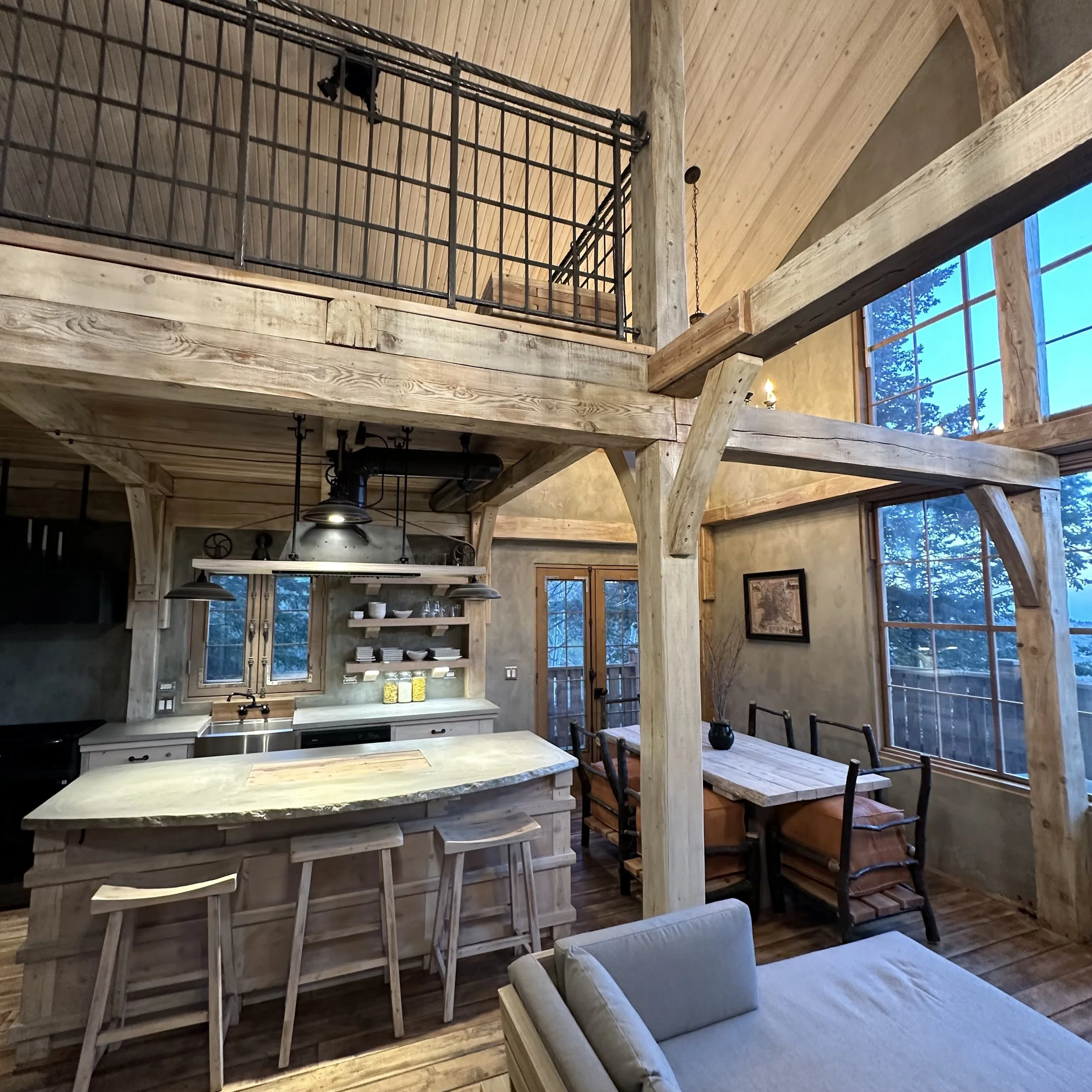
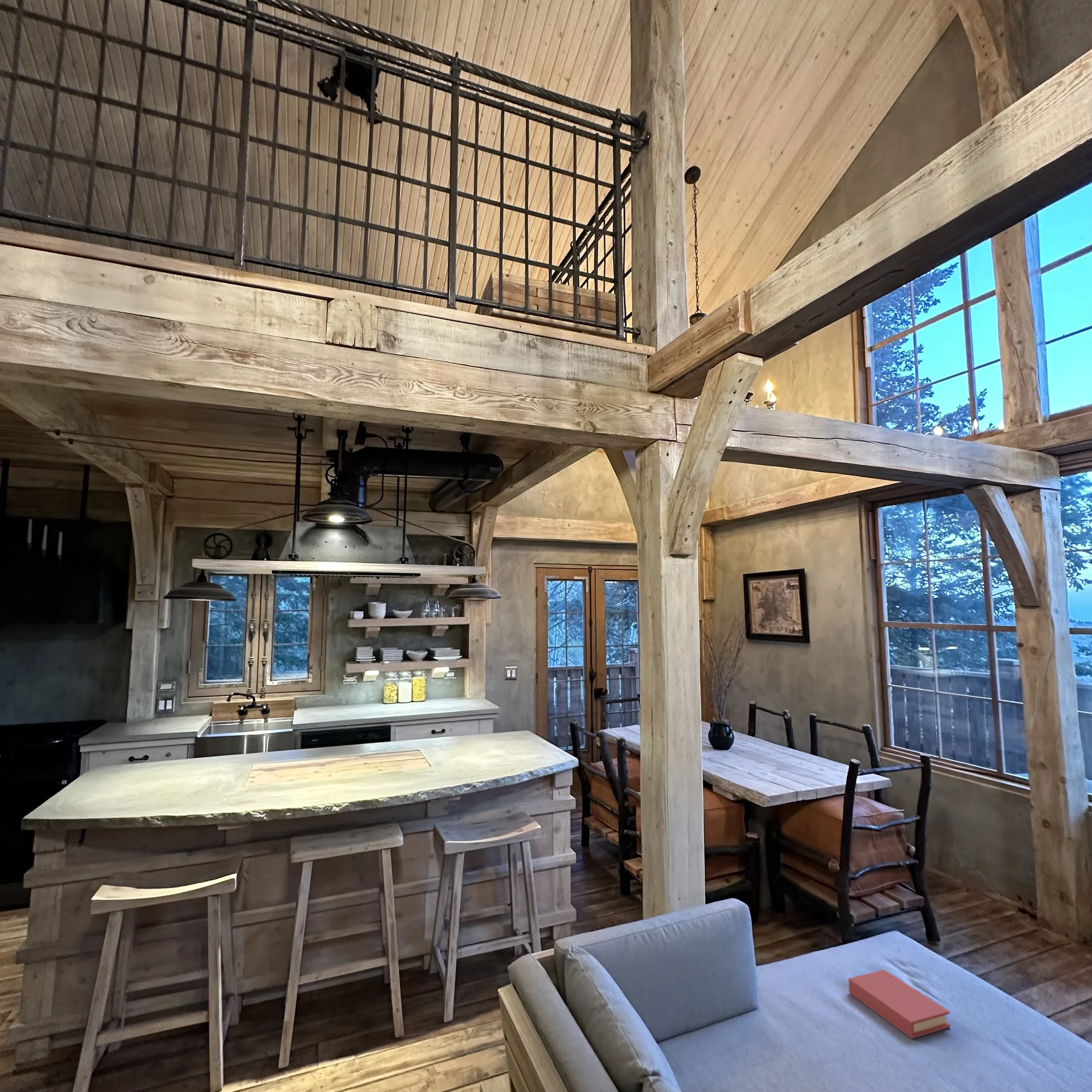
+ book (897, 1002)
